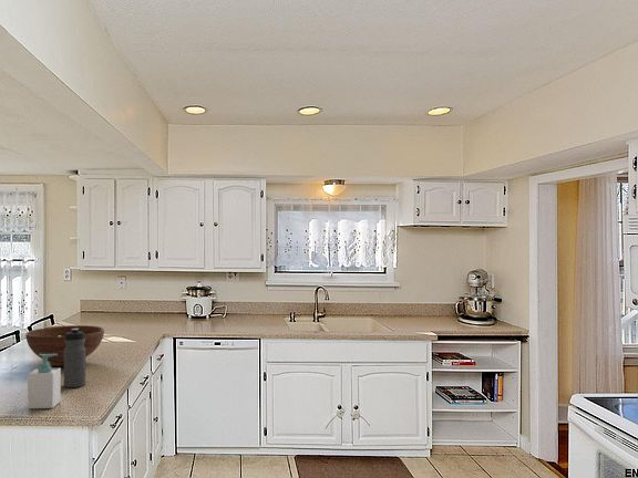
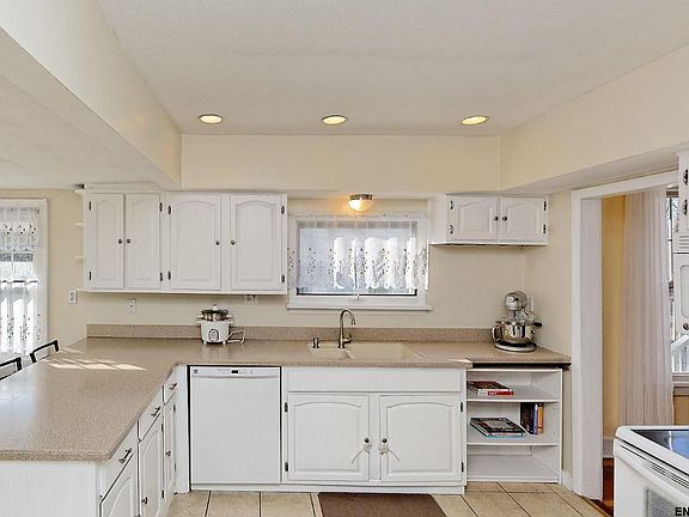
- soap bottle (44, 380)
- fruit bowl (65, 346)
- water bottle (74, 356)
